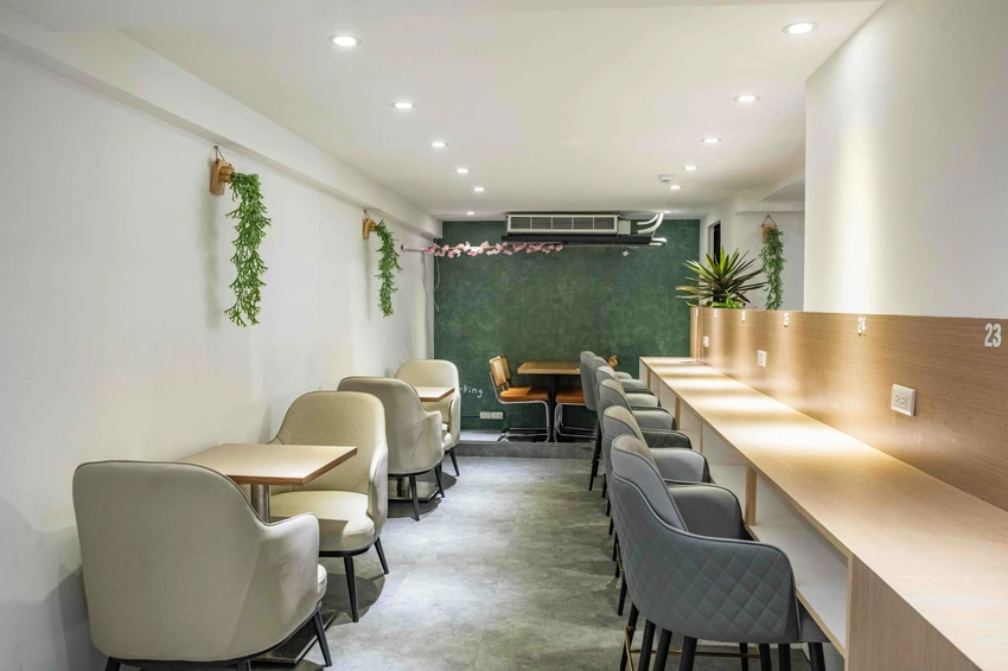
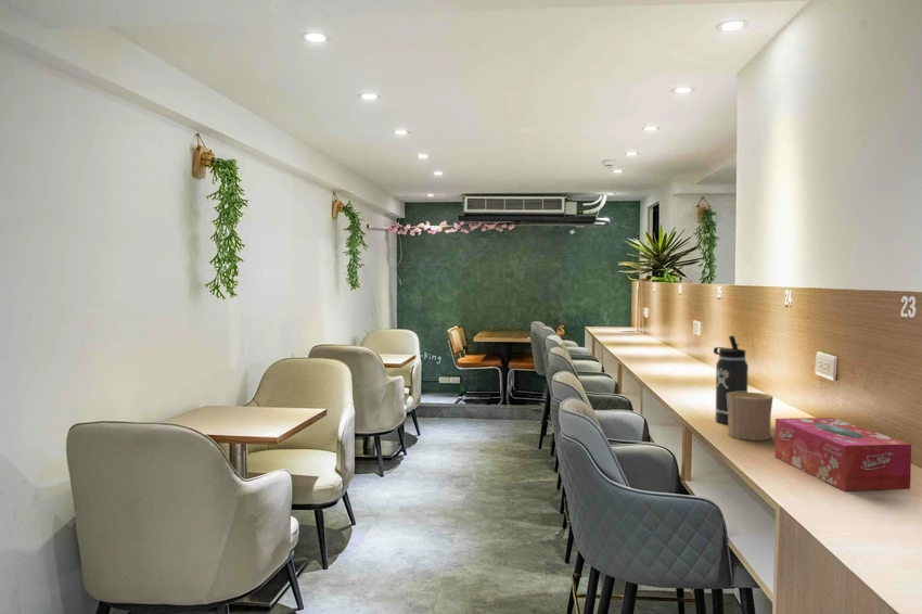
+ thermos bottle (729, 378)
+ tissue box (836, 450)
+ cup (748, 415)
